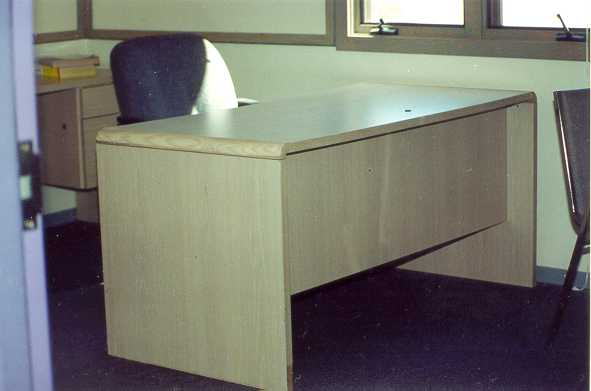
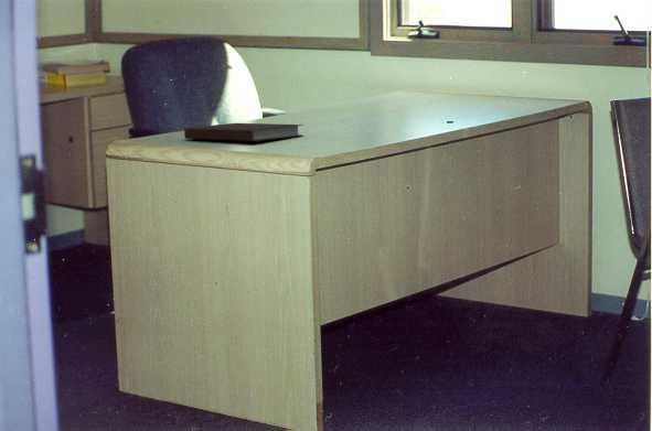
+ notebook (244, 131)
